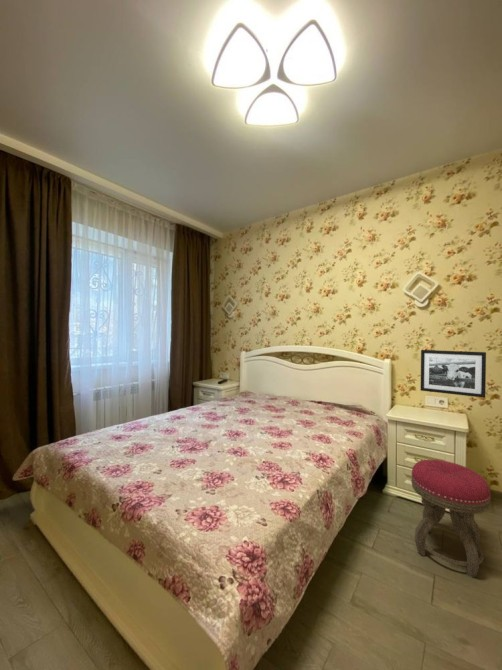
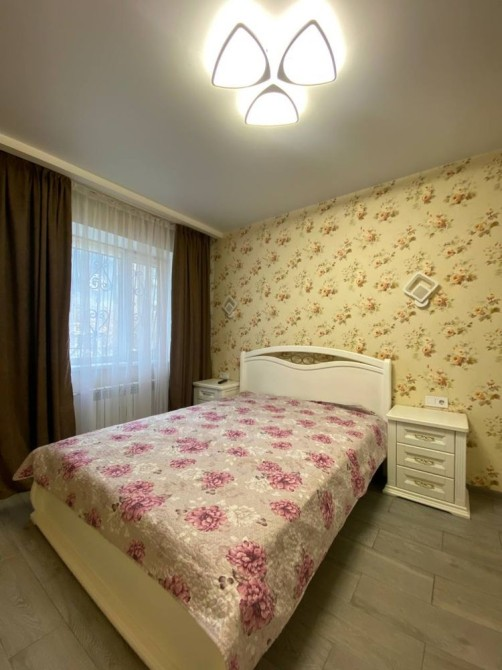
- picture frame (451, 372)
- stool (449, 510)
